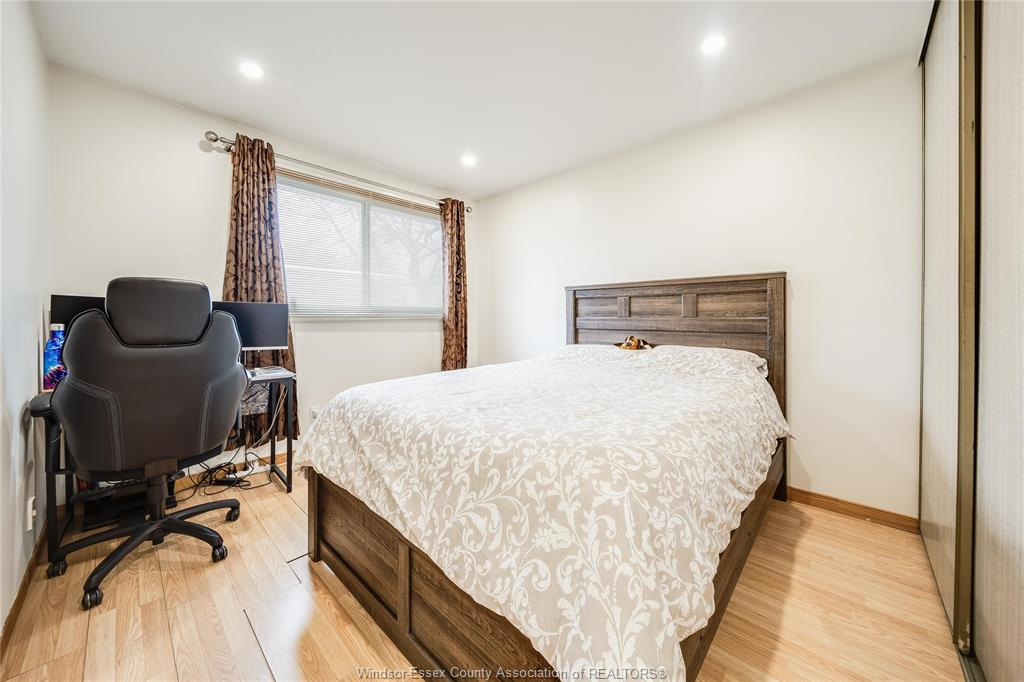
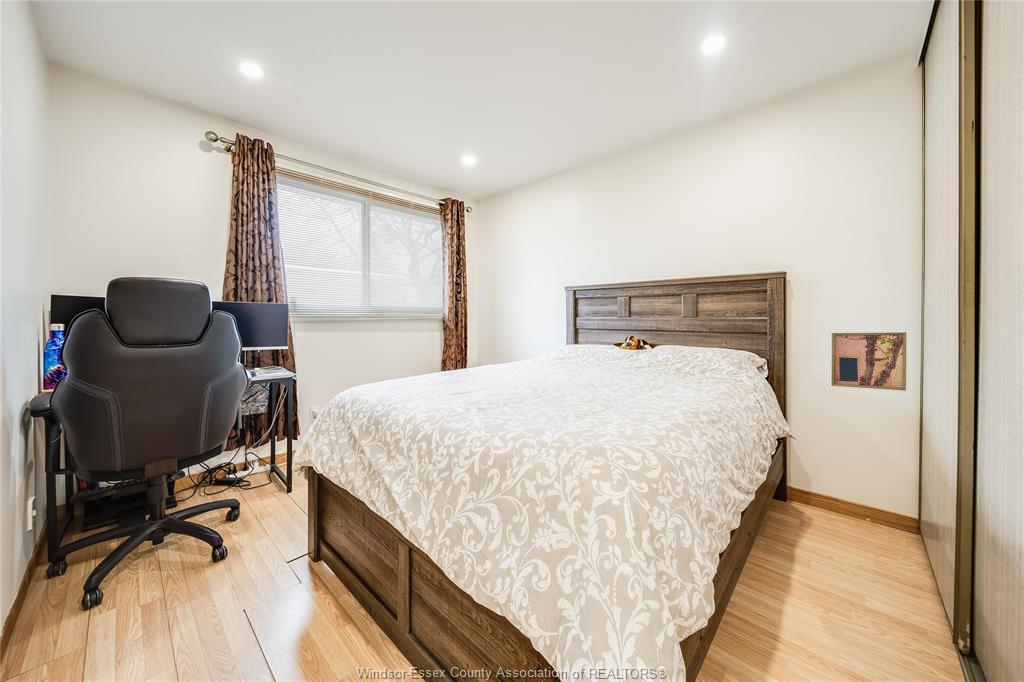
+ wall art (867, 360)
